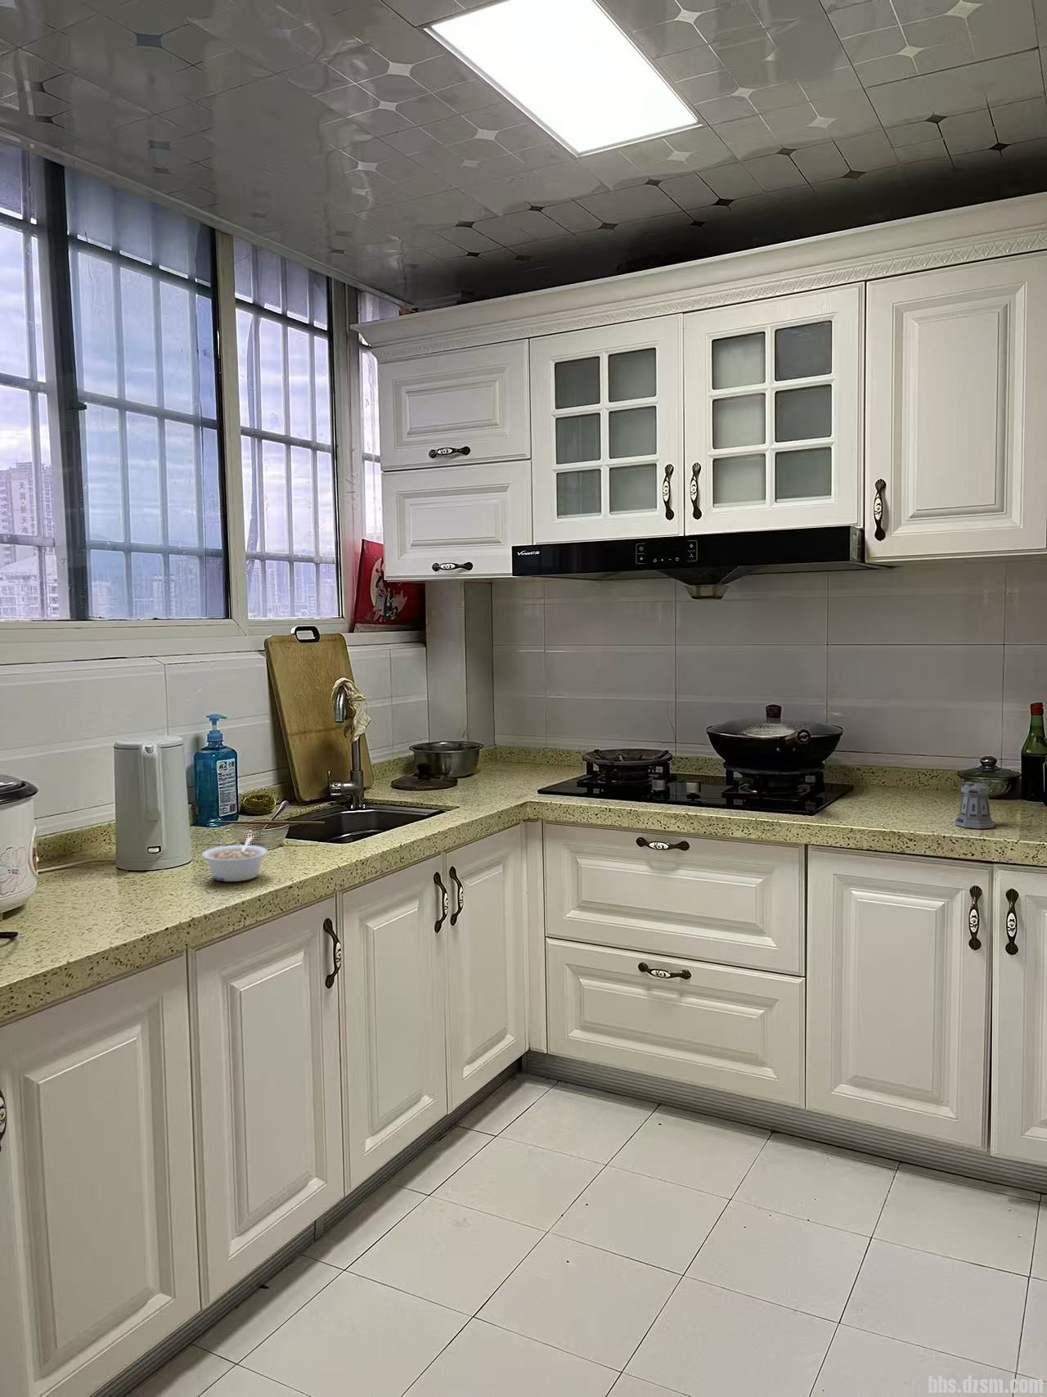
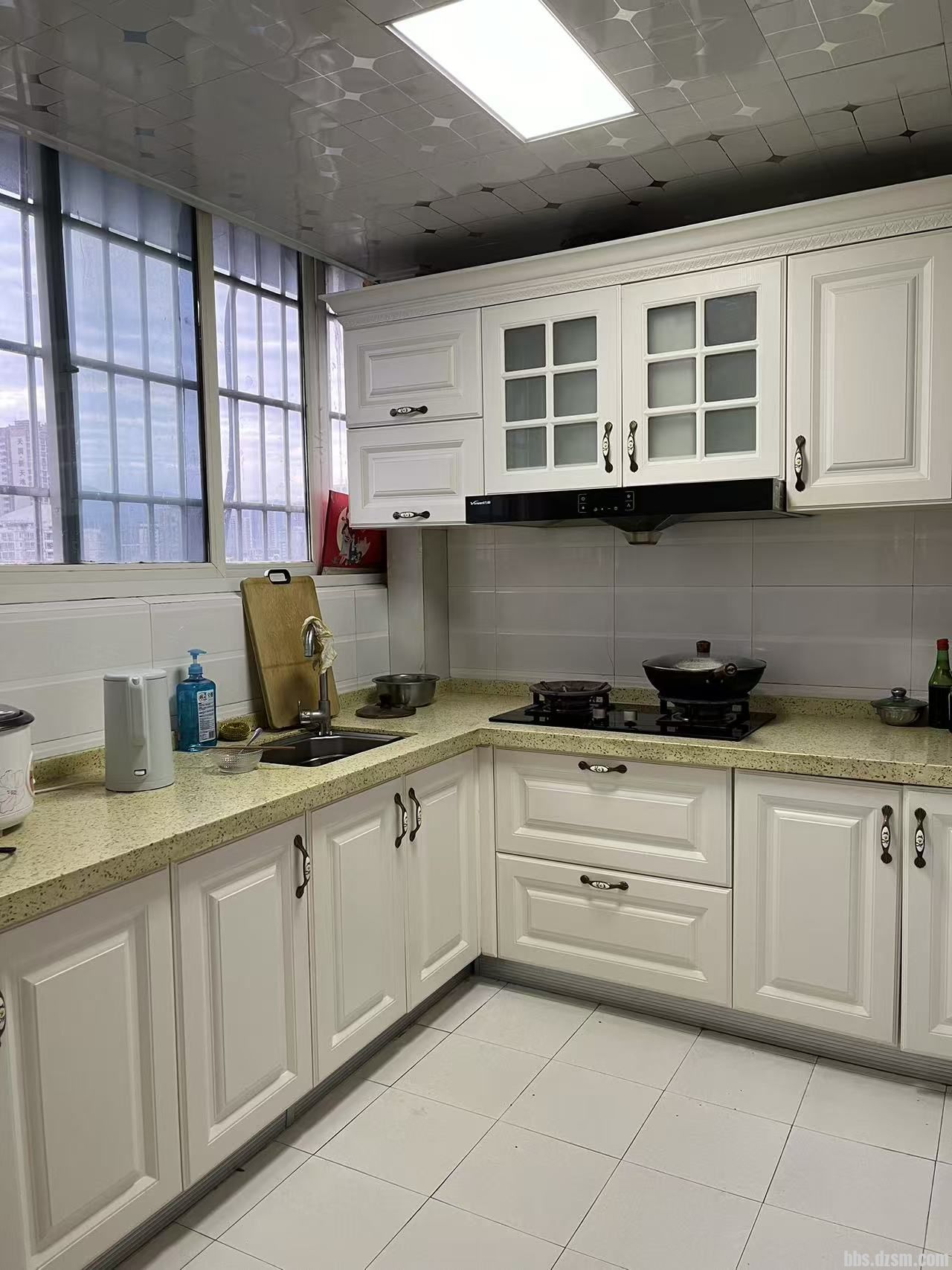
- pepper shaker (979, 803)
- legume (234, 861)
